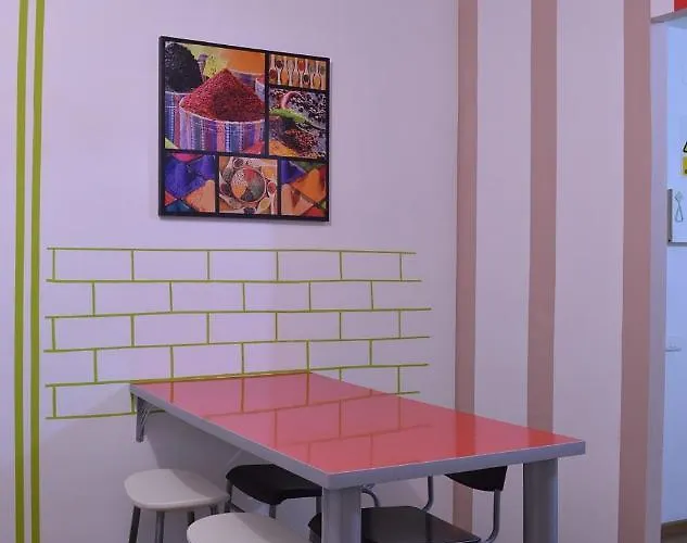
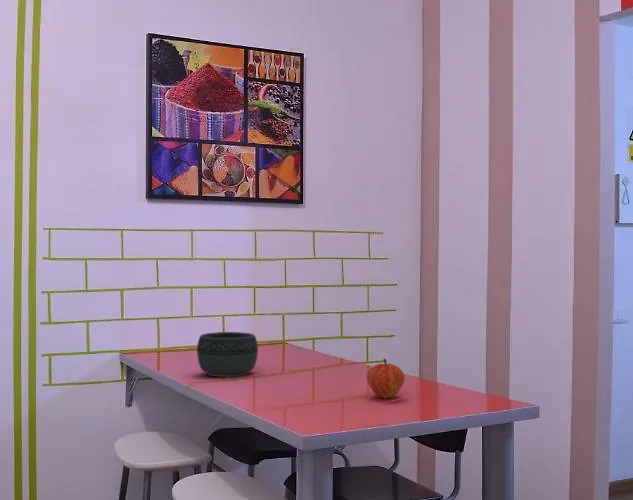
+ bowl (227, 354)
+ fruit (385, 378)
